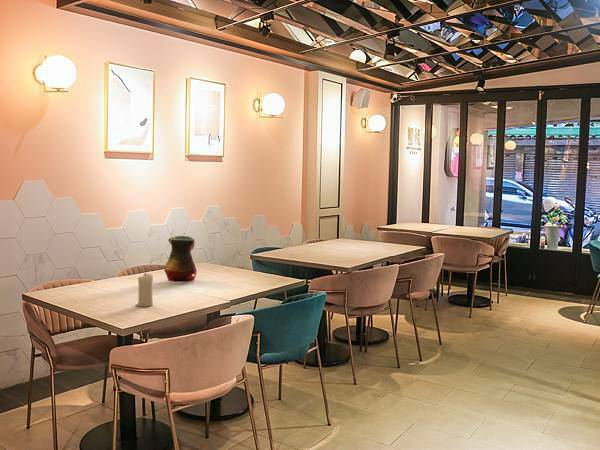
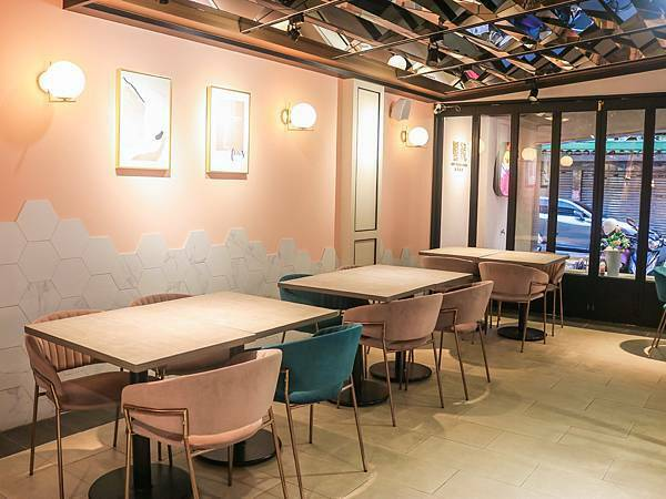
- vase (179, 258)
- candle (144, 289)
